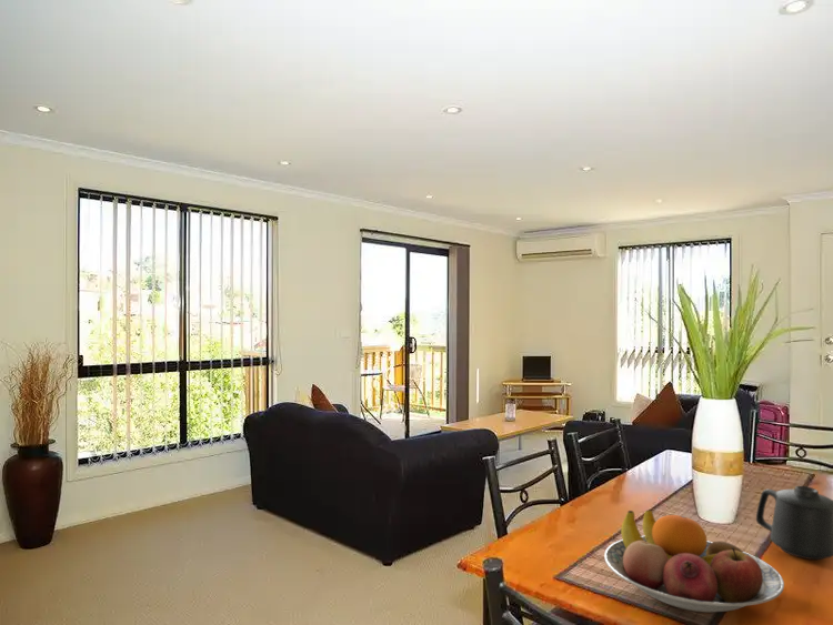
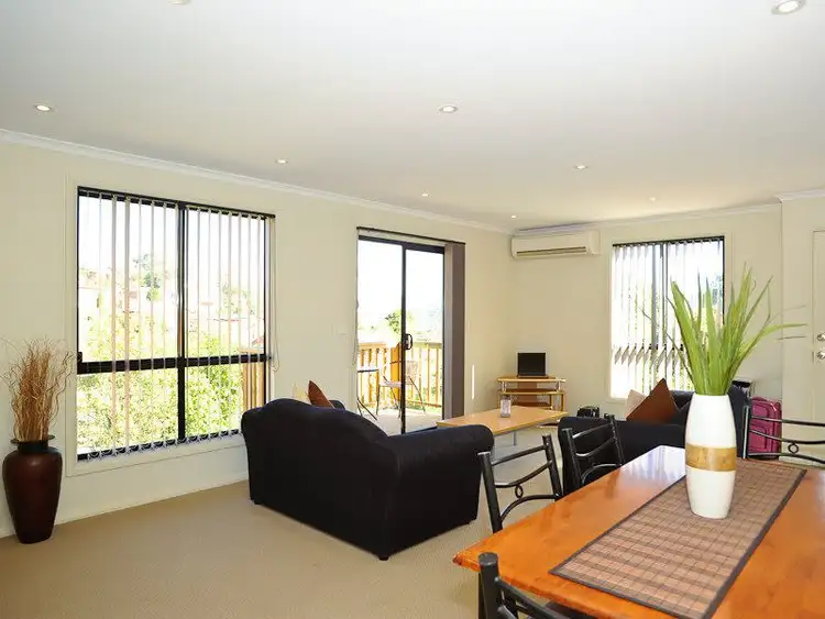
- mug (794, 517)
- fruit bowl (689, 558)
